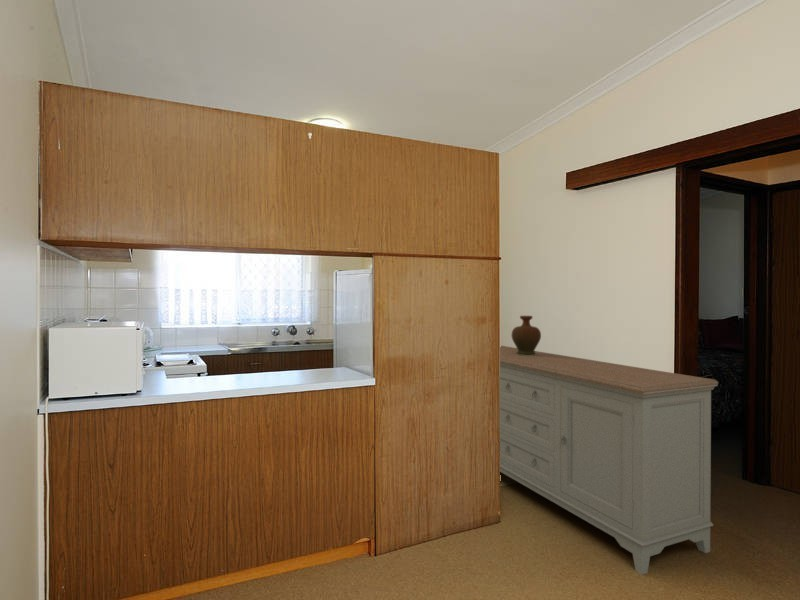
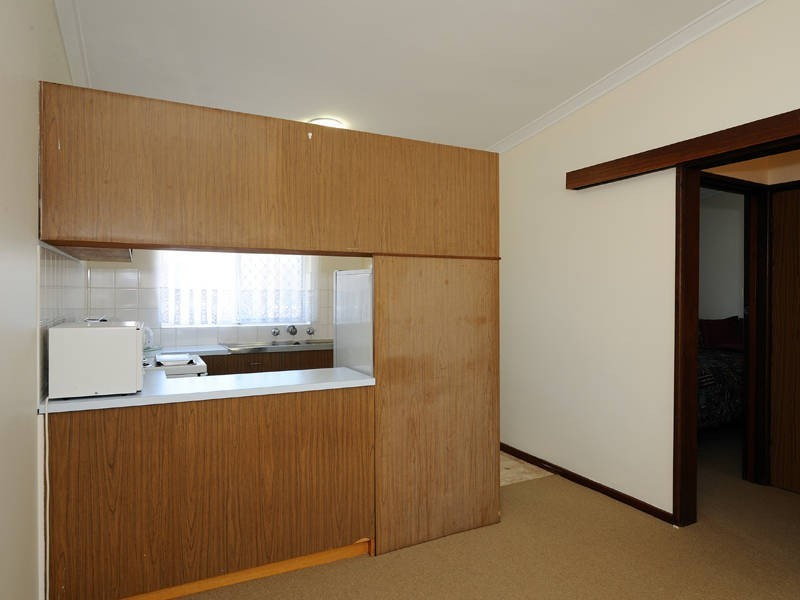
- decorative vase (526, 334)
- sideboard (547, 427)
